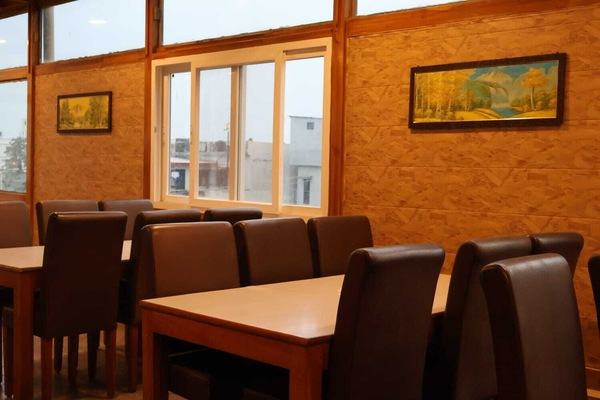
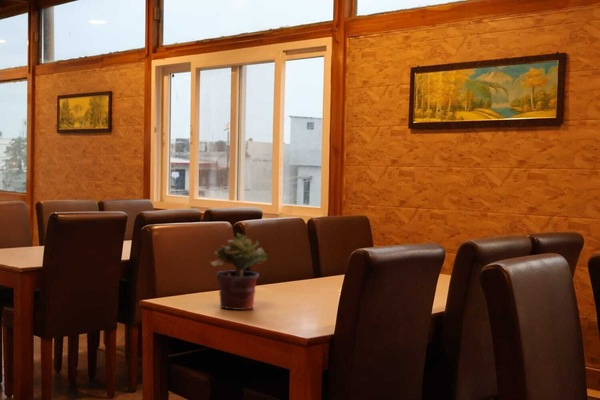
+ potted plant (240, 269)
